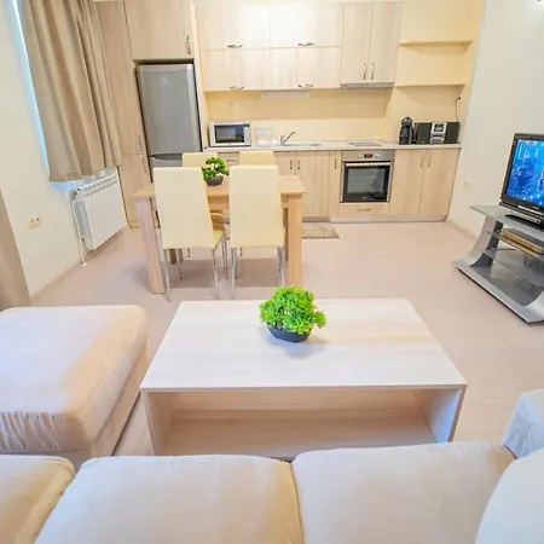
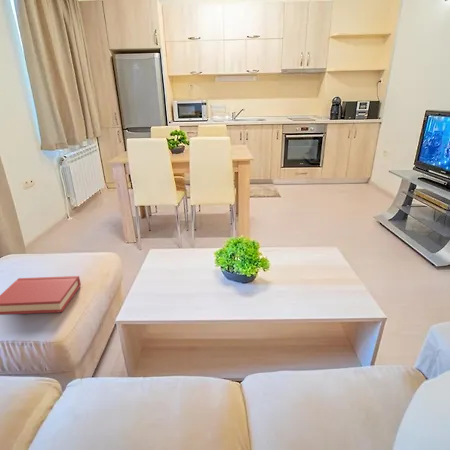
+ hardback book (39, 293)
